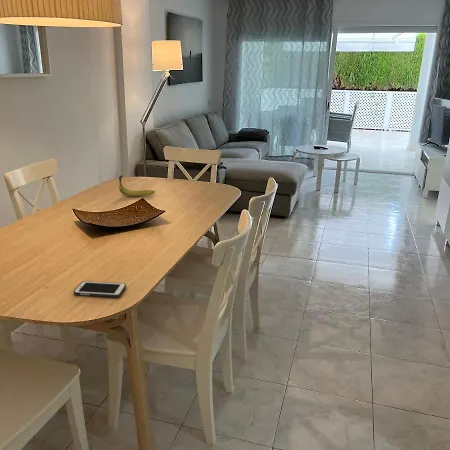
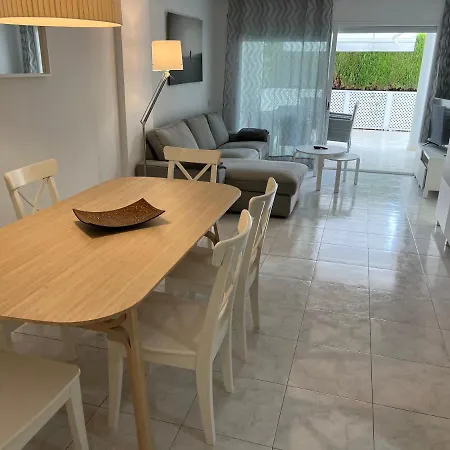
- banana (136, 191)
- cell phone (100, 289)
